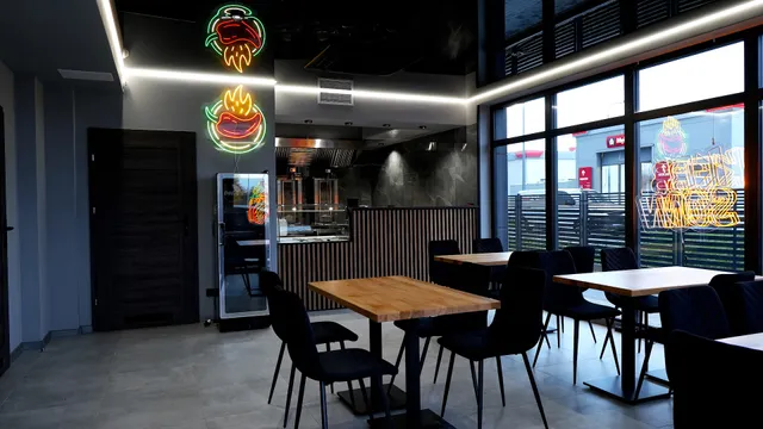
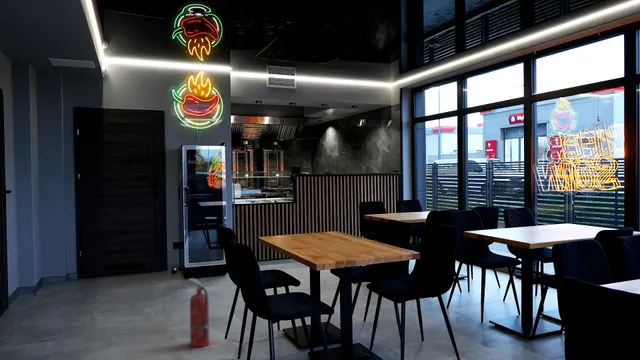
+ fire extinguisher (198, 312)
